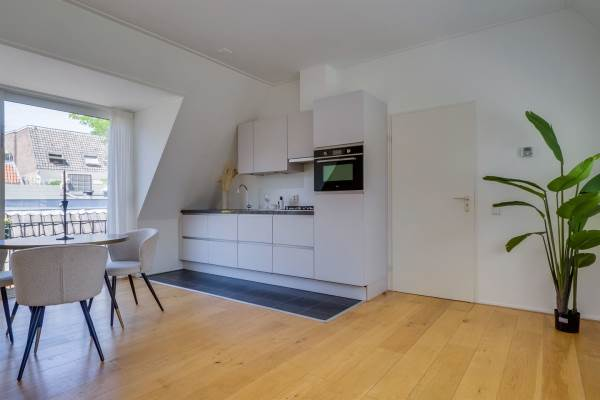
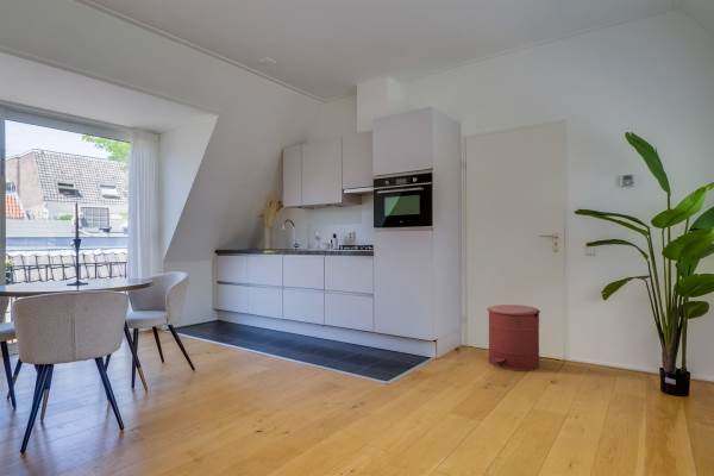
+ trash can (513, 336)
